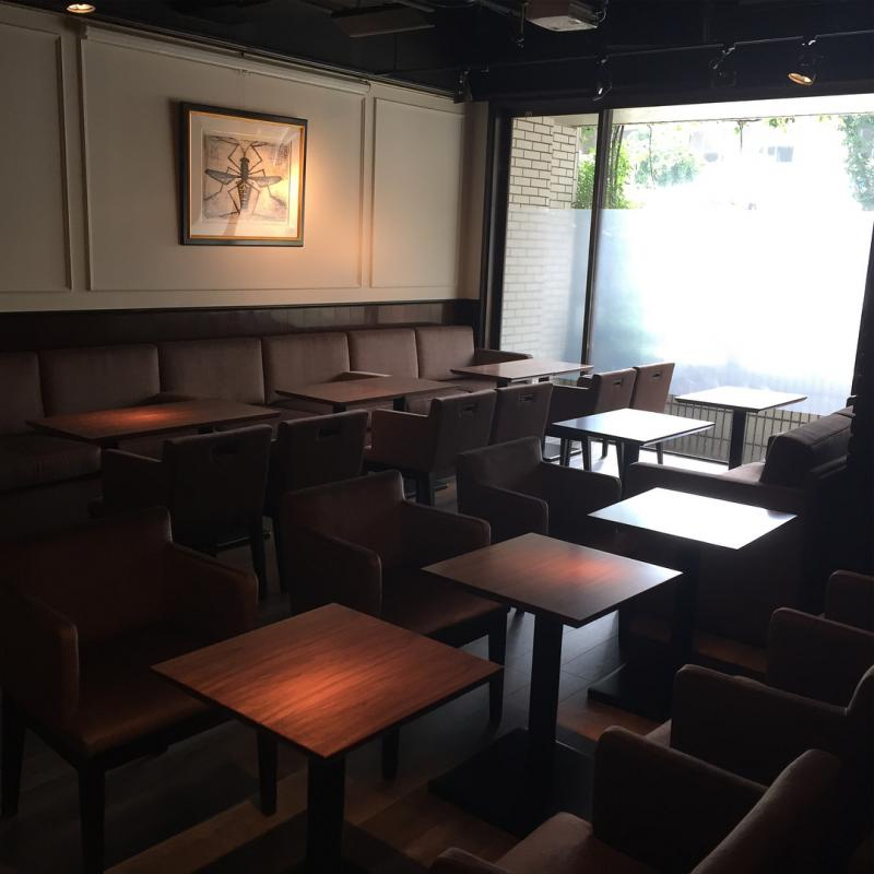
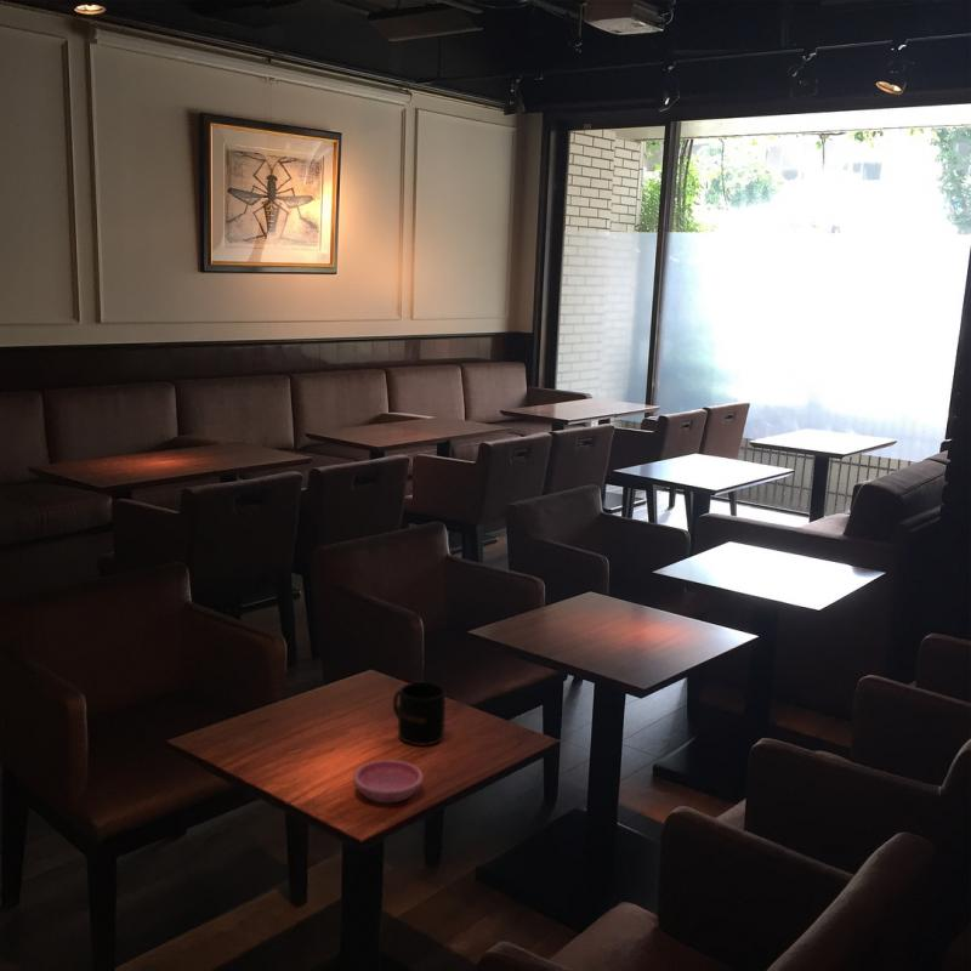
+ mug (418, 711)
+ saucer (387, 782)
